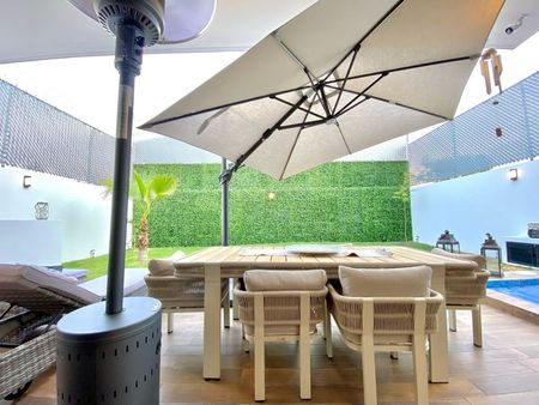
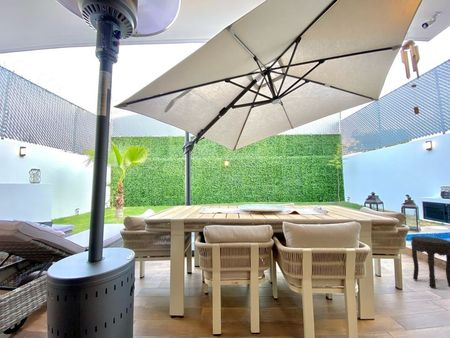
+ side table (431, 261)
